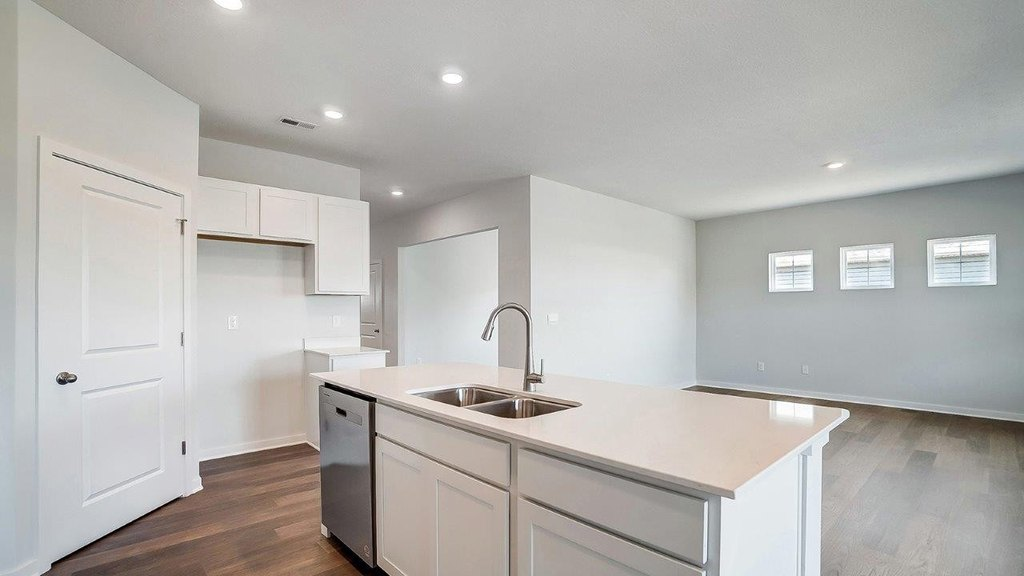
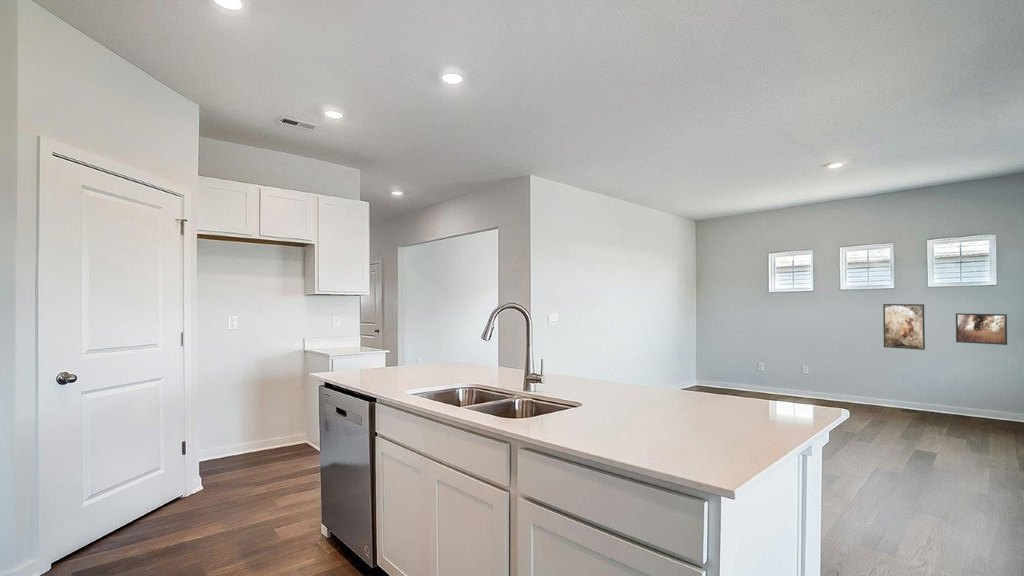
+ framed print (903, 326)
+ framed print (980, 328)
